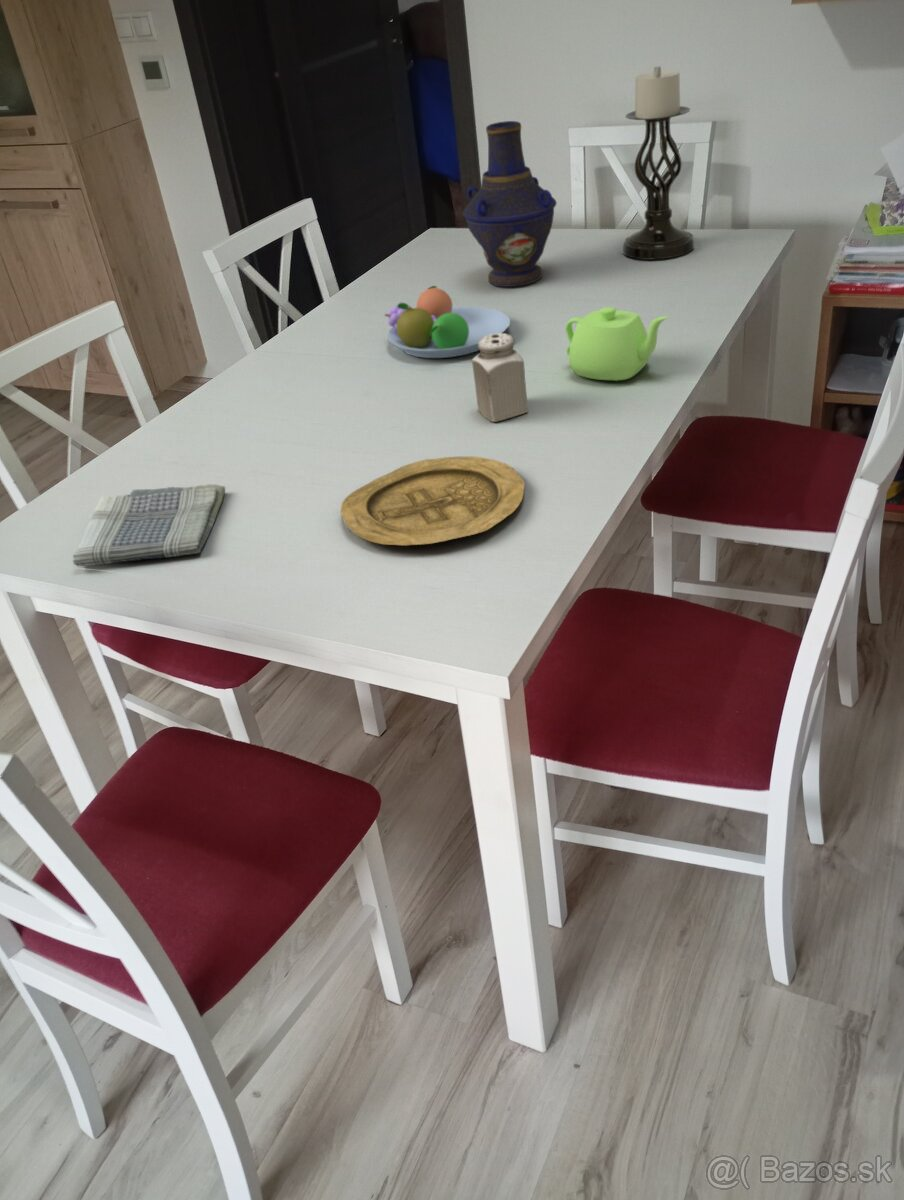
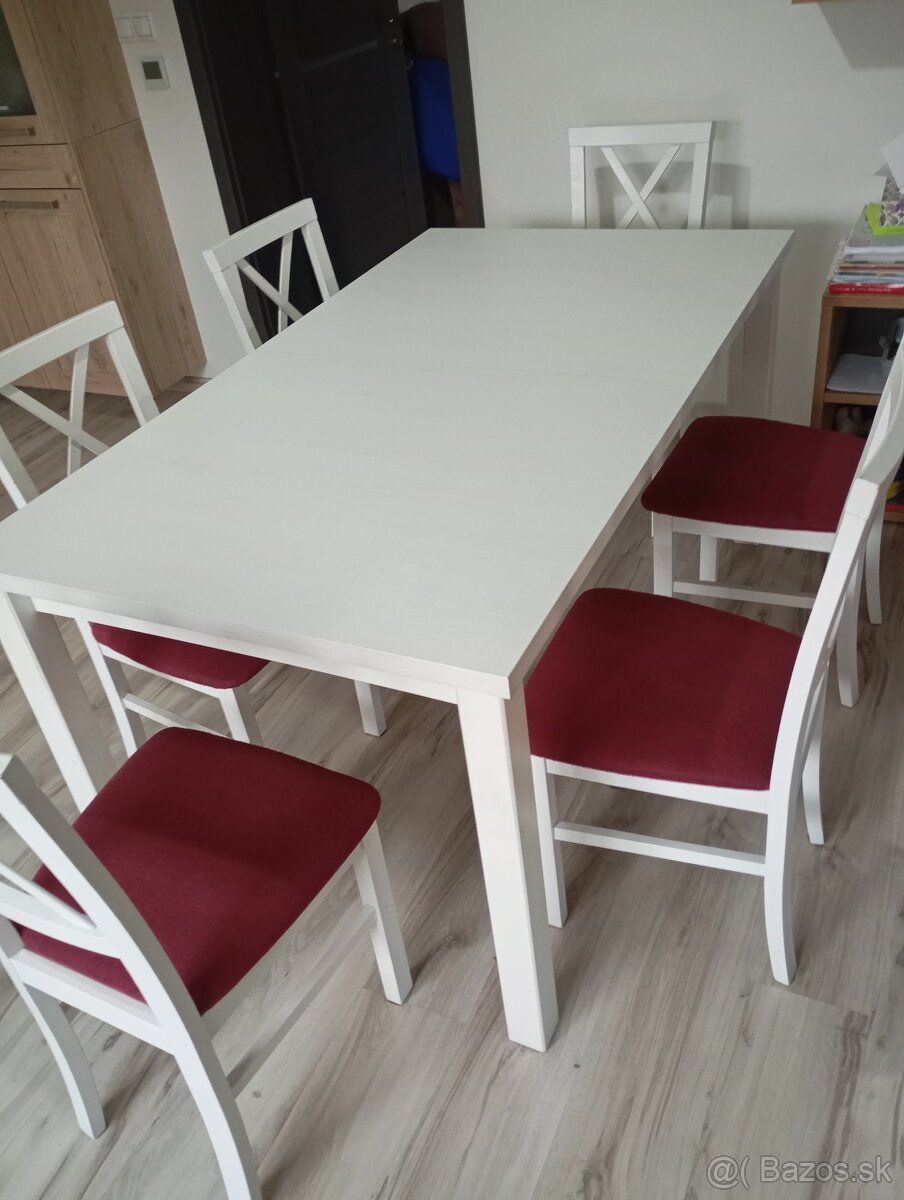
- fruit bowl (444, 317)
- teapot (615, 341)
- plate (432, 500)
- salt shaker (498, 375)
- candle holder (658, 162)
- dish towel (151, 519)
- vase (509, 204)
